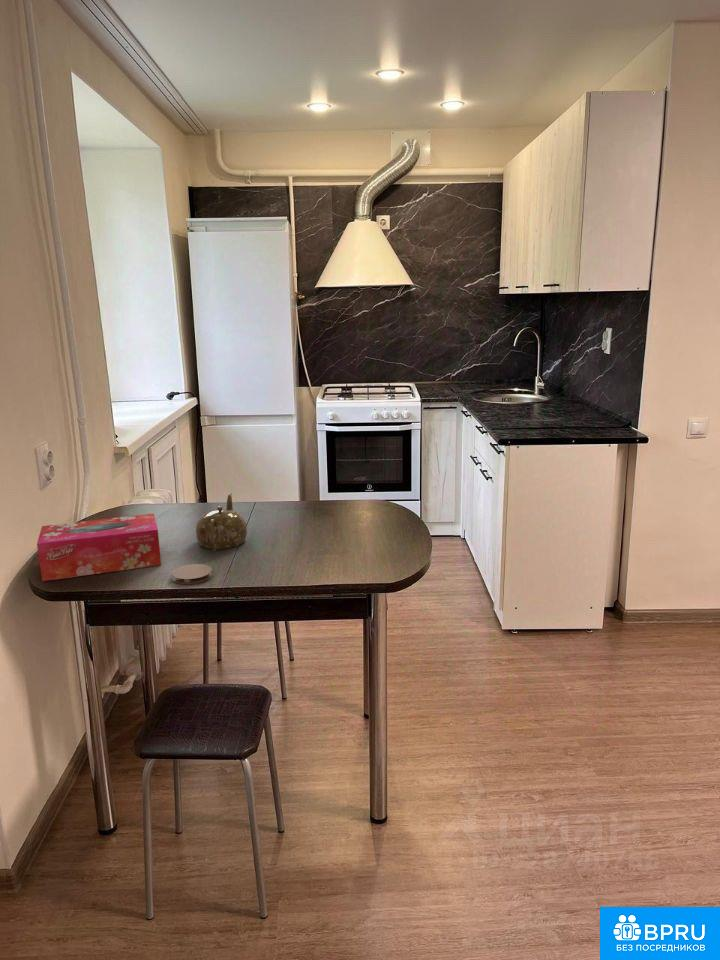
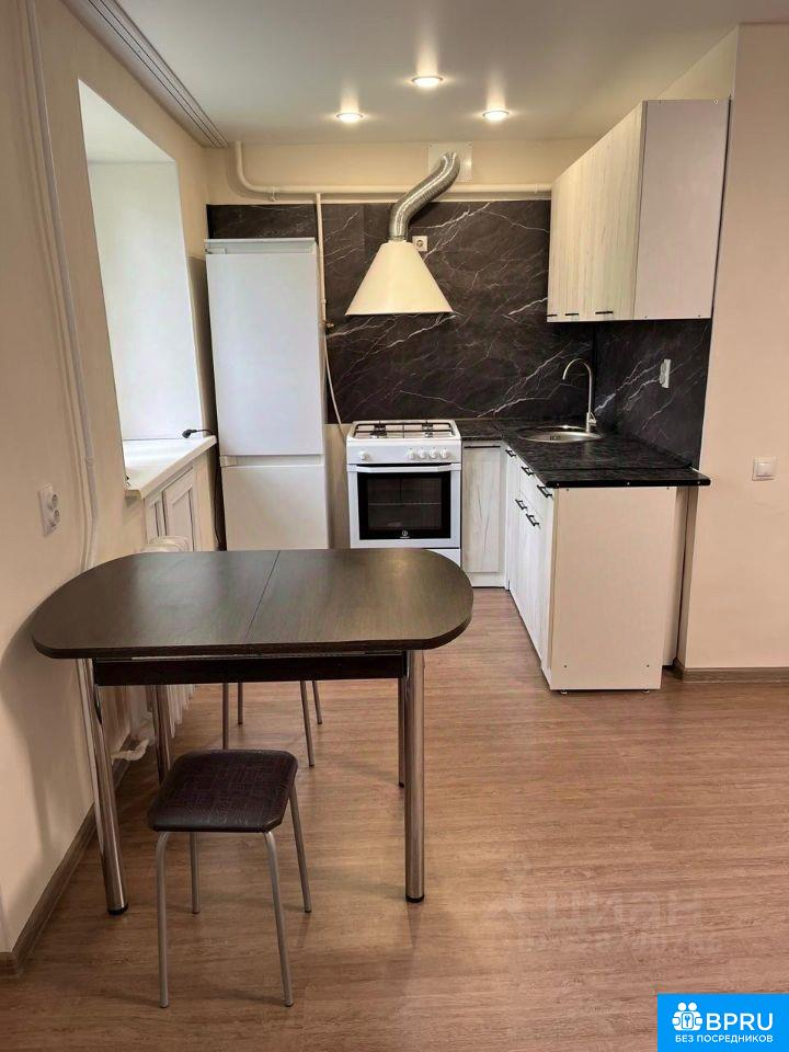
- teapot (222, 522)
- tissue box (101, 545)
- coaster (192, 573)
